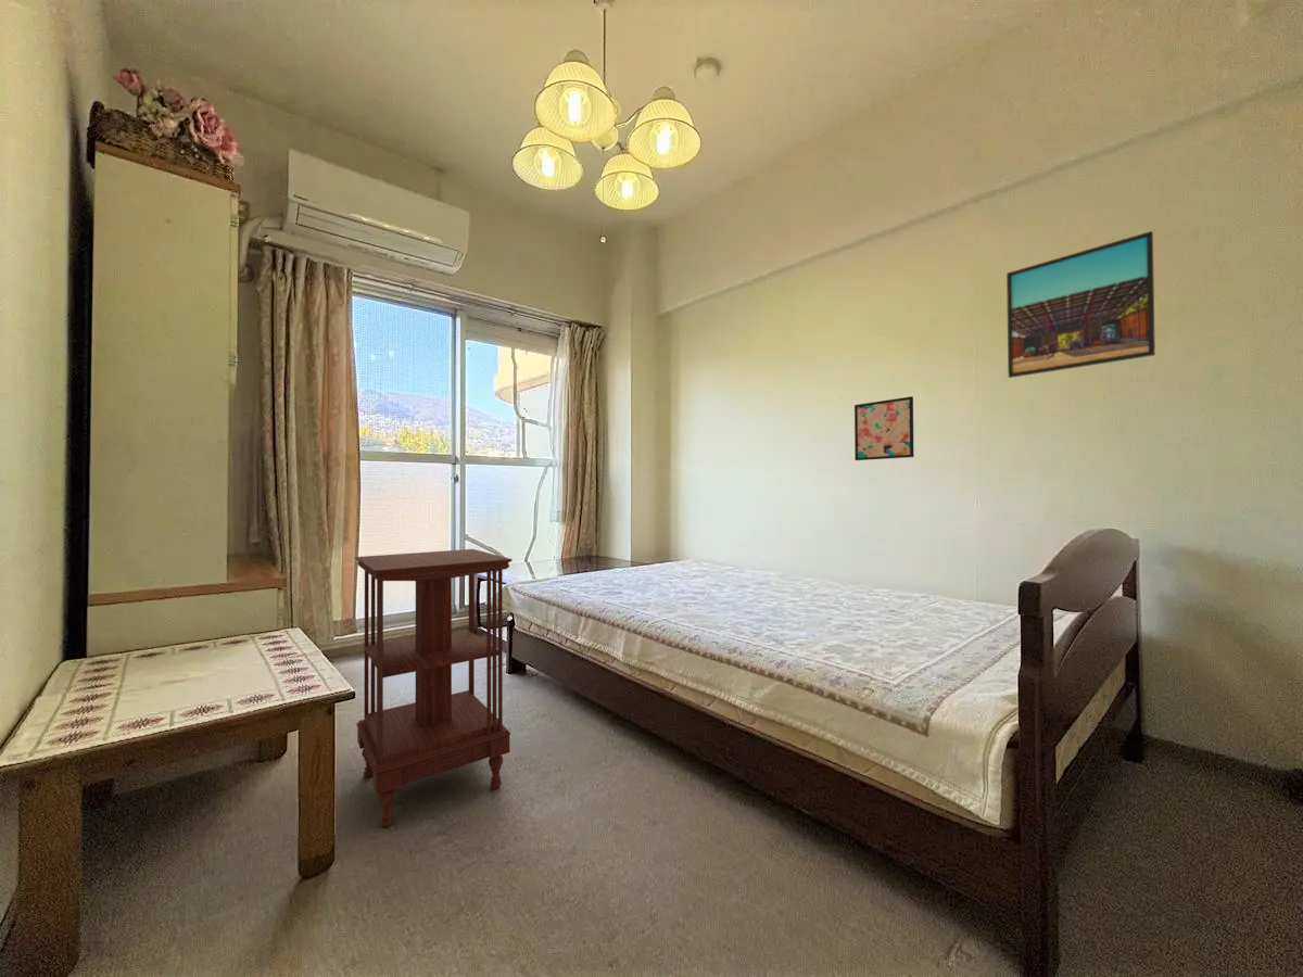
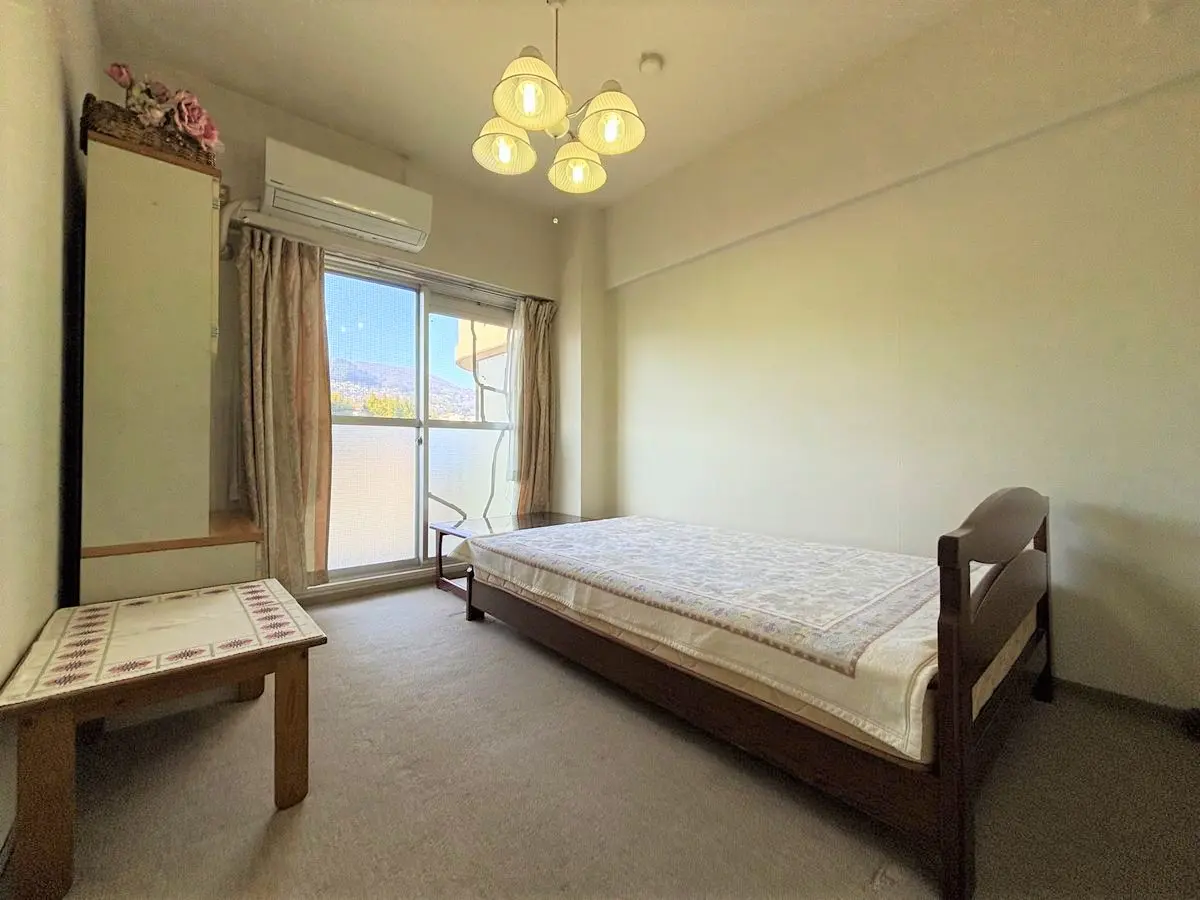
- side table (431, 669)
- wall art (883, 430)
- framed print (1074, 310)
